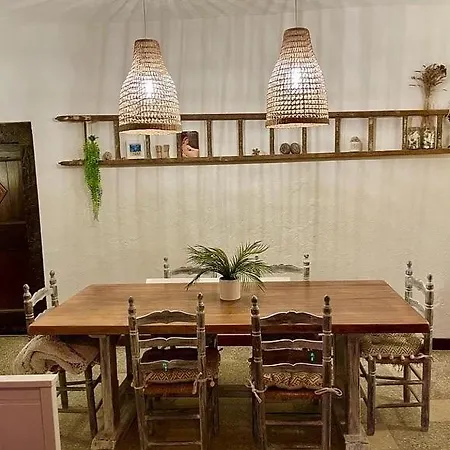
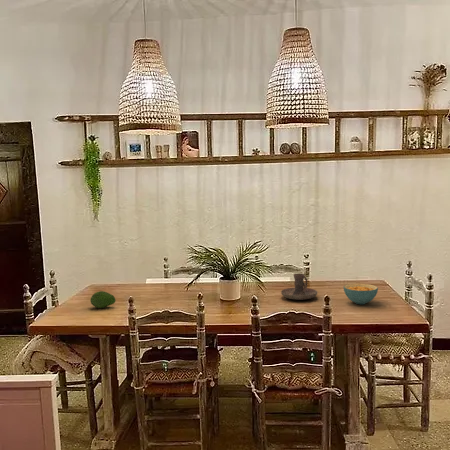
+ candle holder (300, 285)
+ cereal bowl (360, 295)
+ fruit (103, 299)
